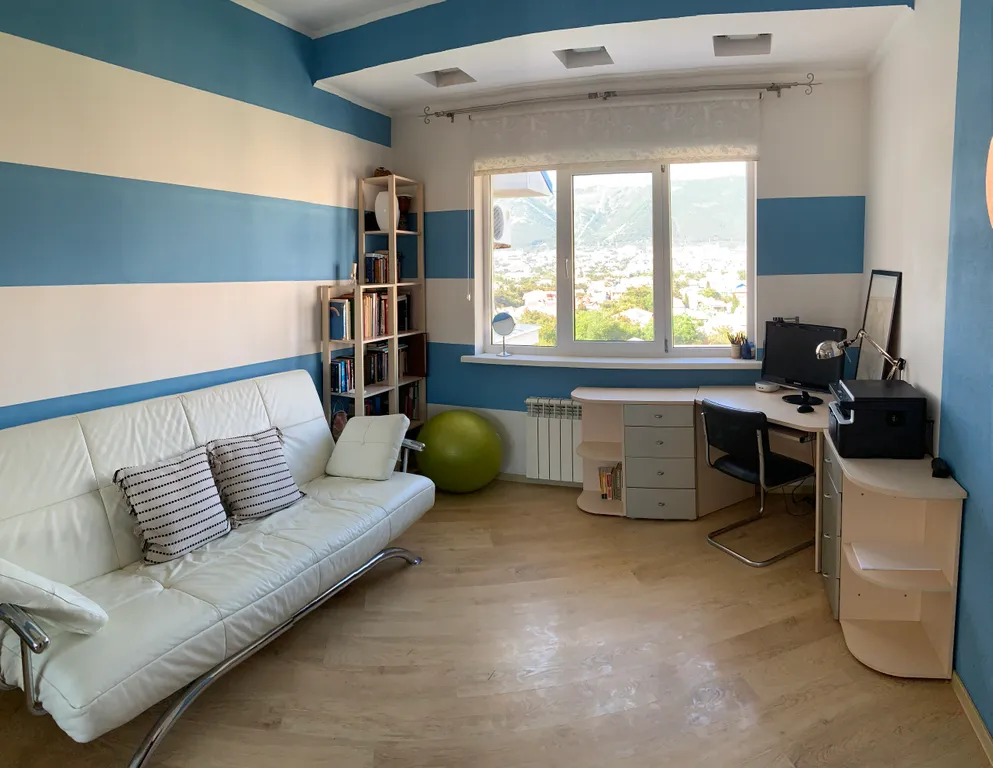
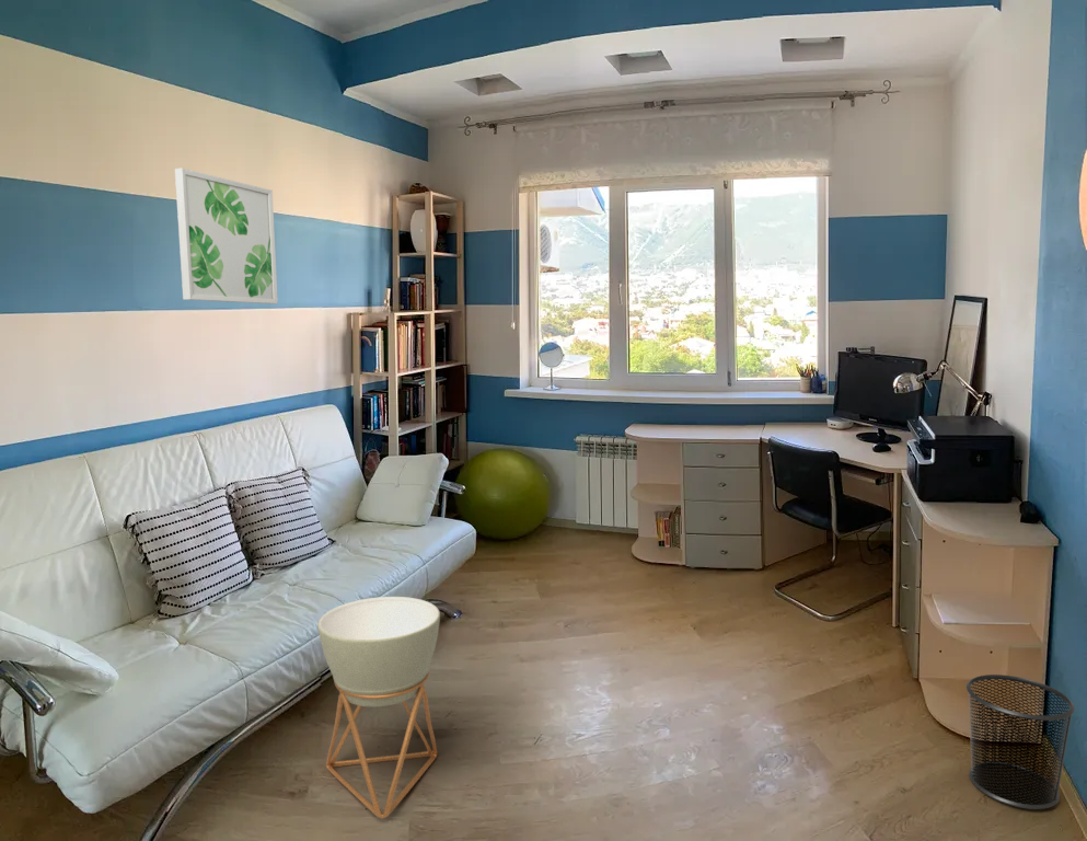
+ waste bin (1016, 739)
+ wall art (230, 241)
+ planter (382, 698)
